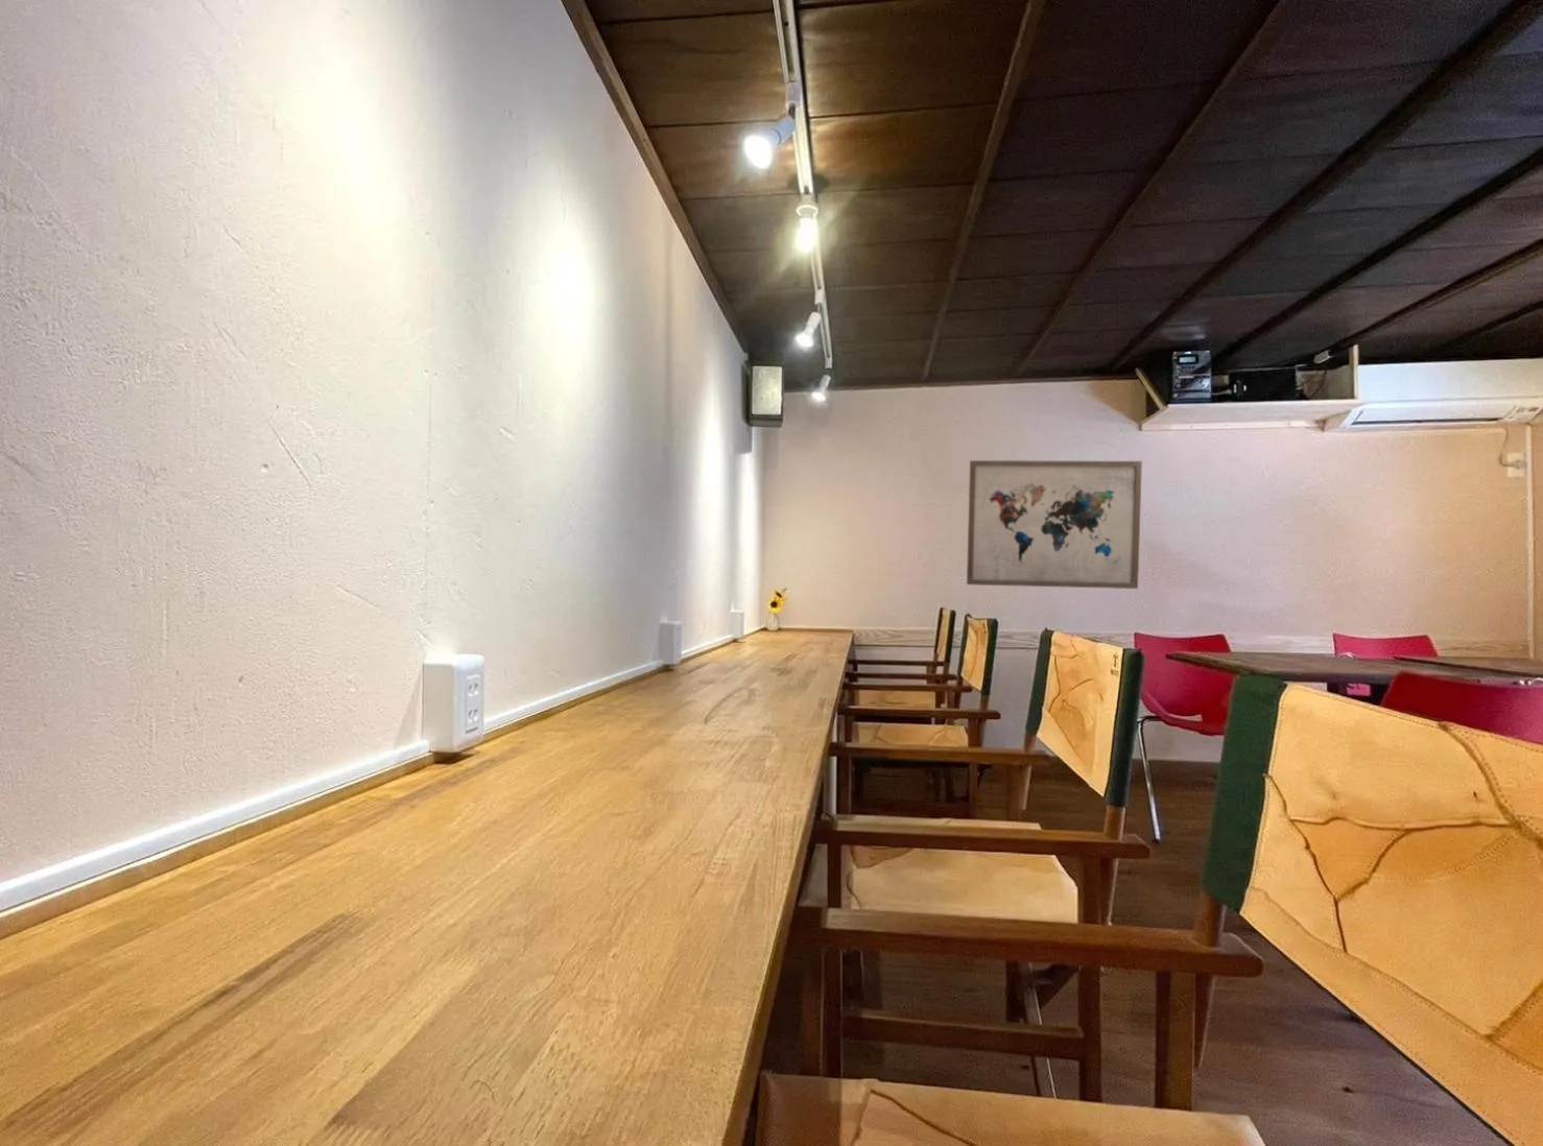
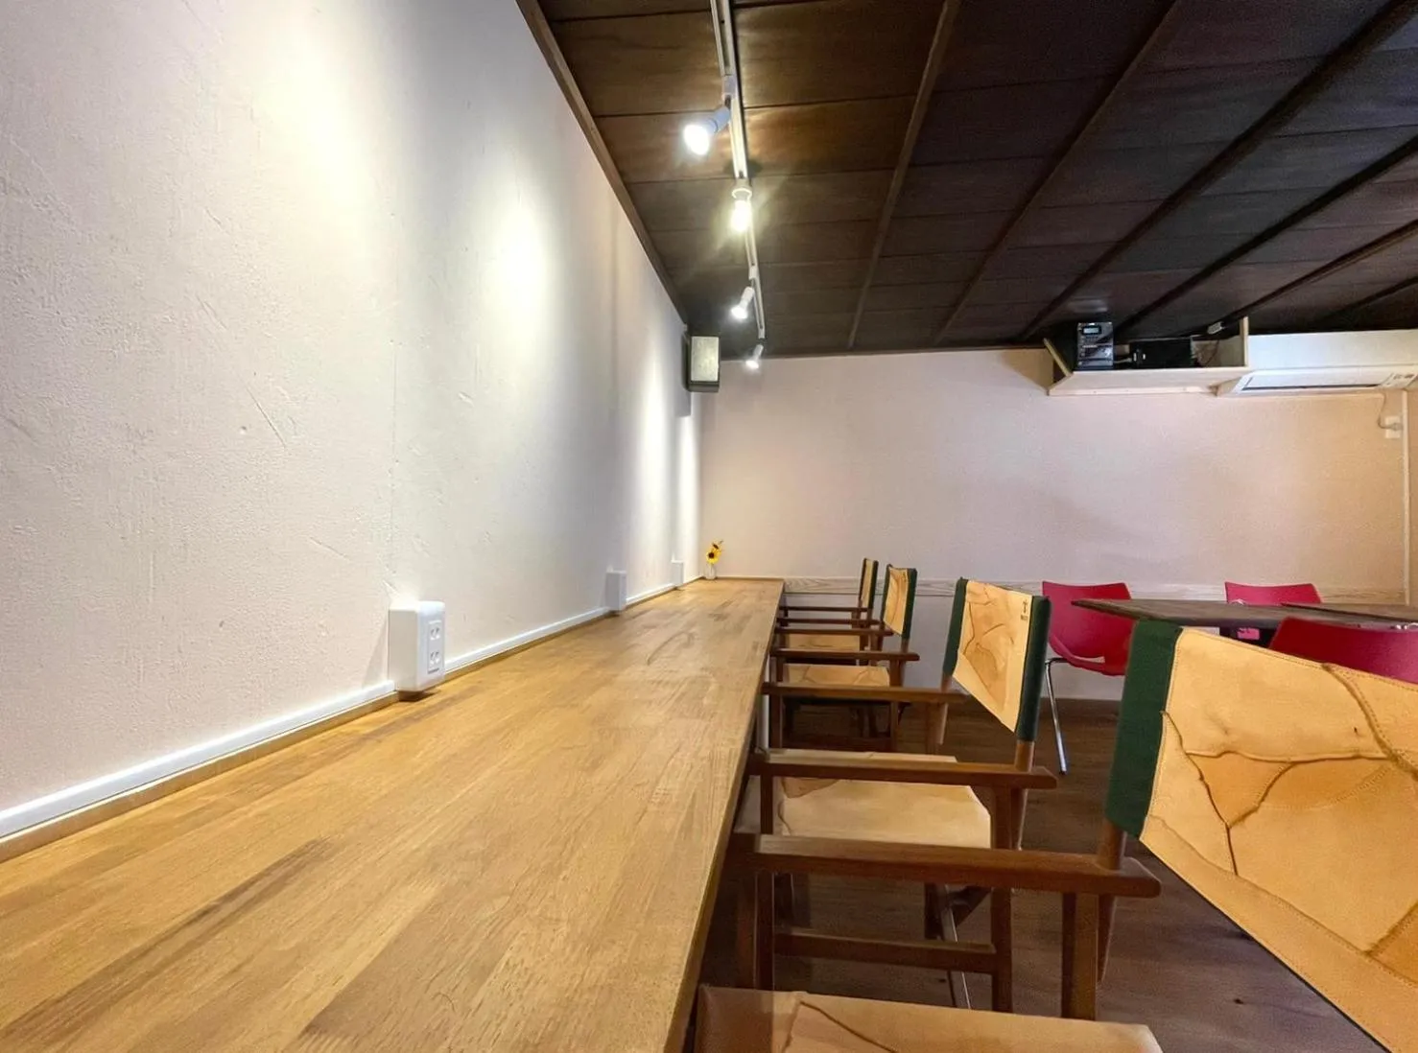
- wall art (1052, 524)
